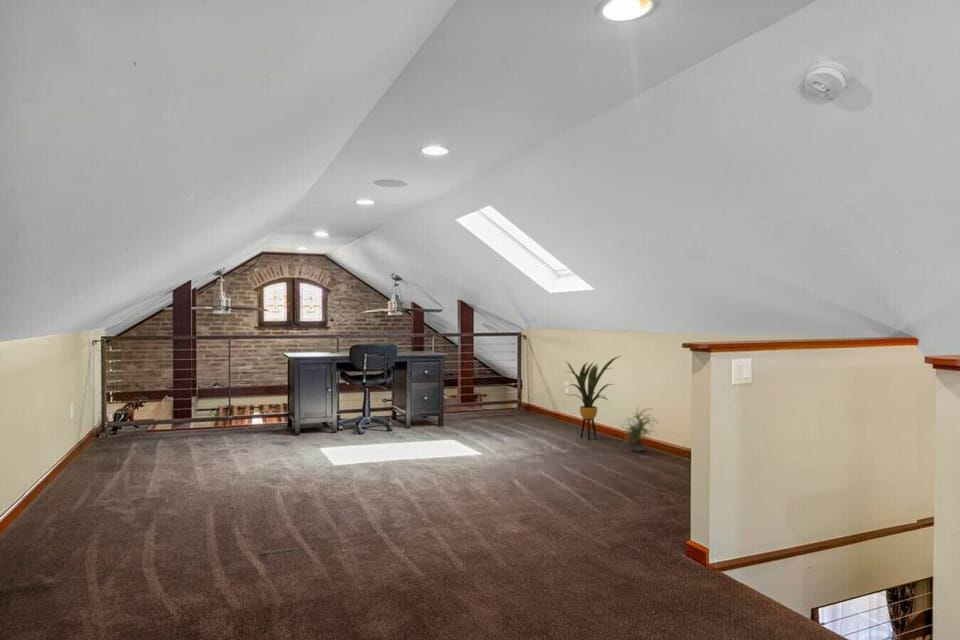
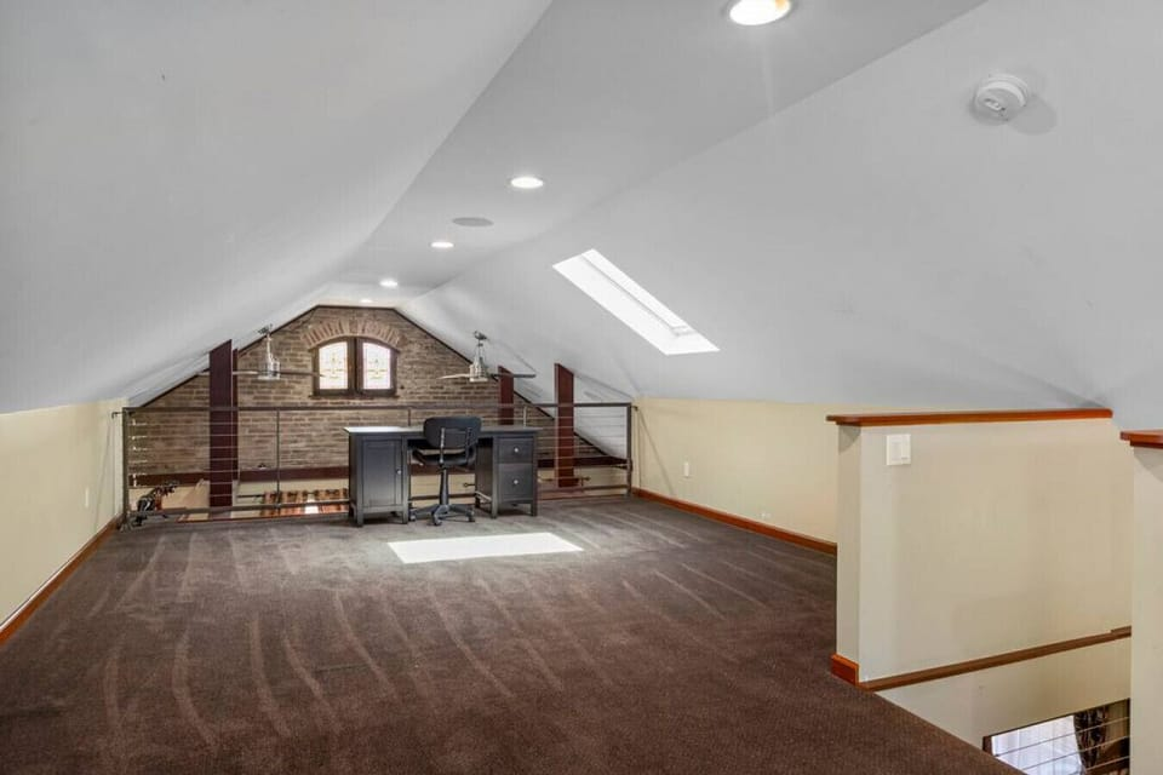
- potted plant (640, 429)
- house plant (593, 398)
